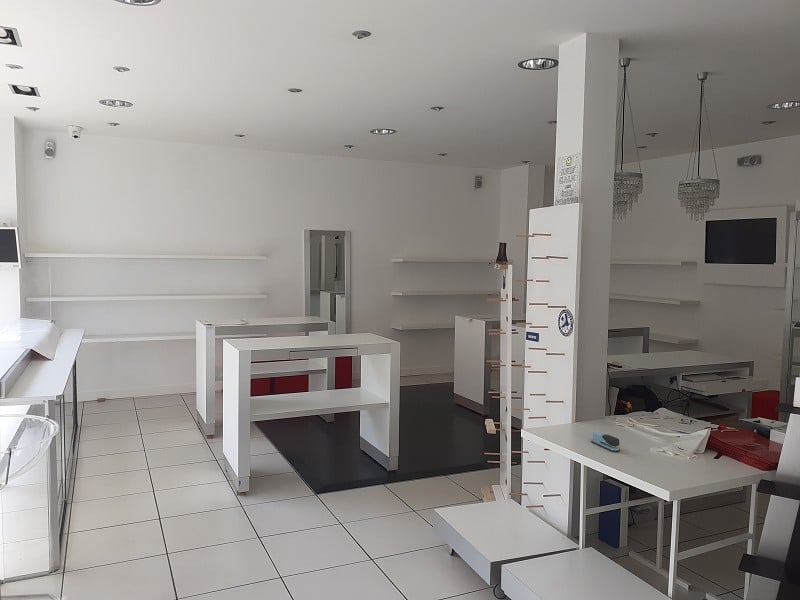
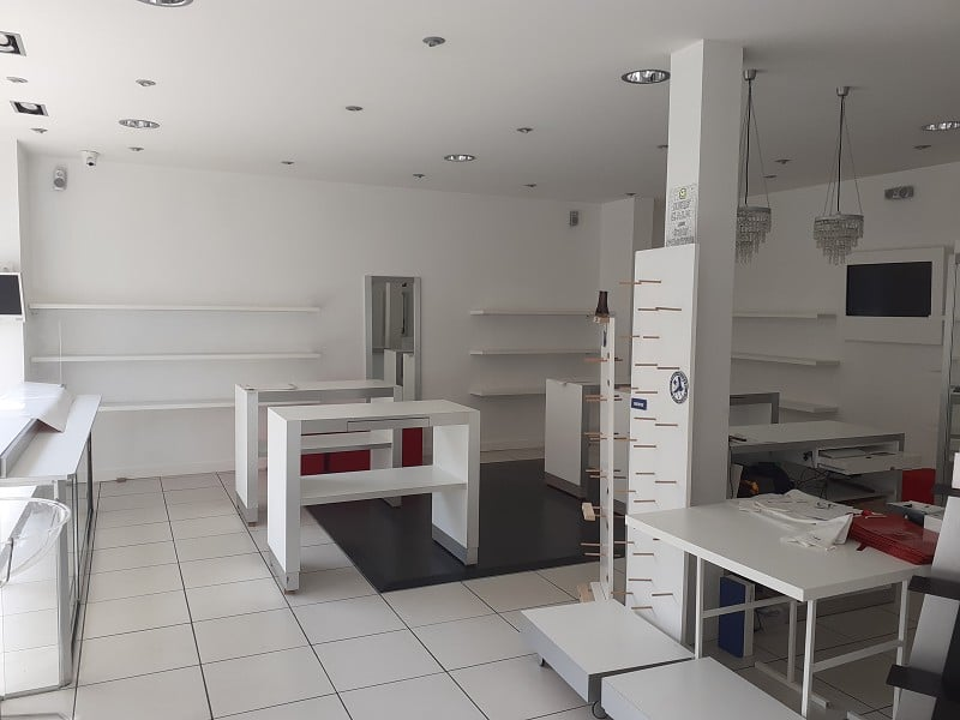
- stapler (605, 440)
